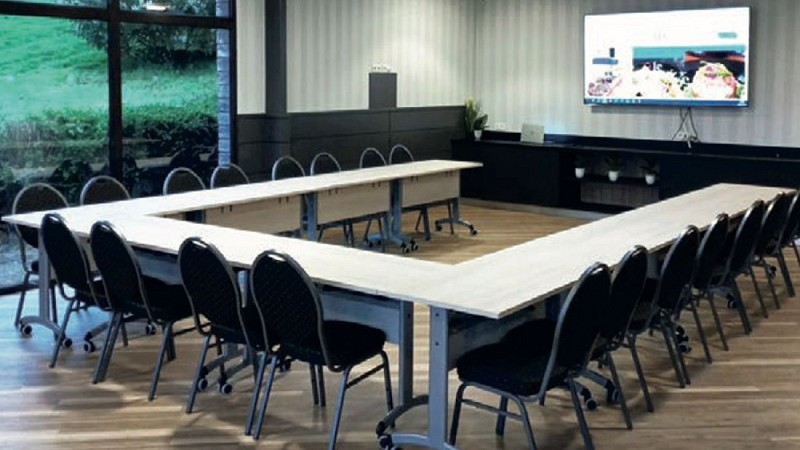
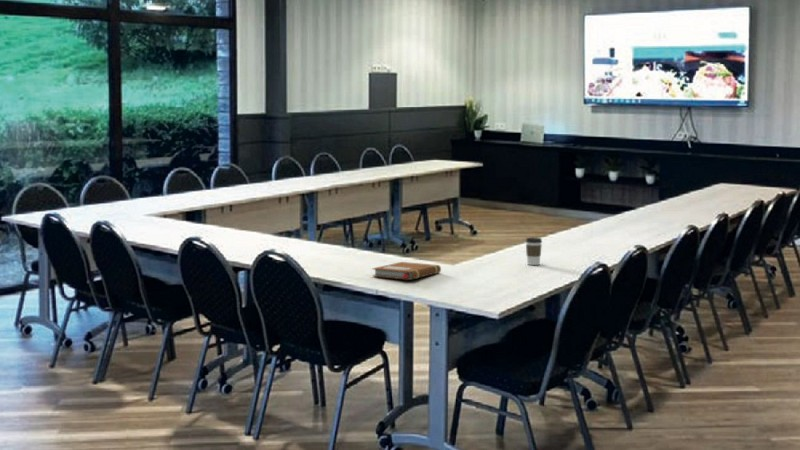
+ coffee cup (533, 251)
+ notebook (406, 270)
